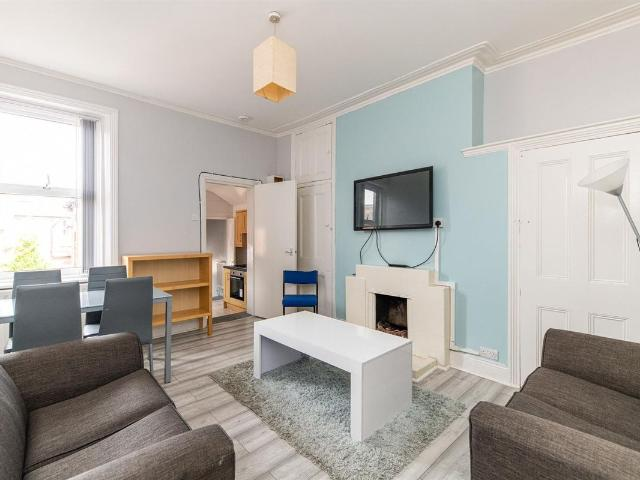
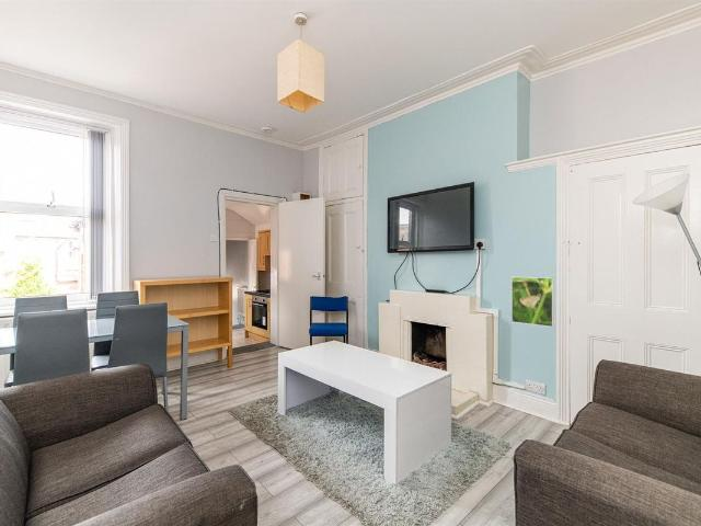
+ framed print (531, 300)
